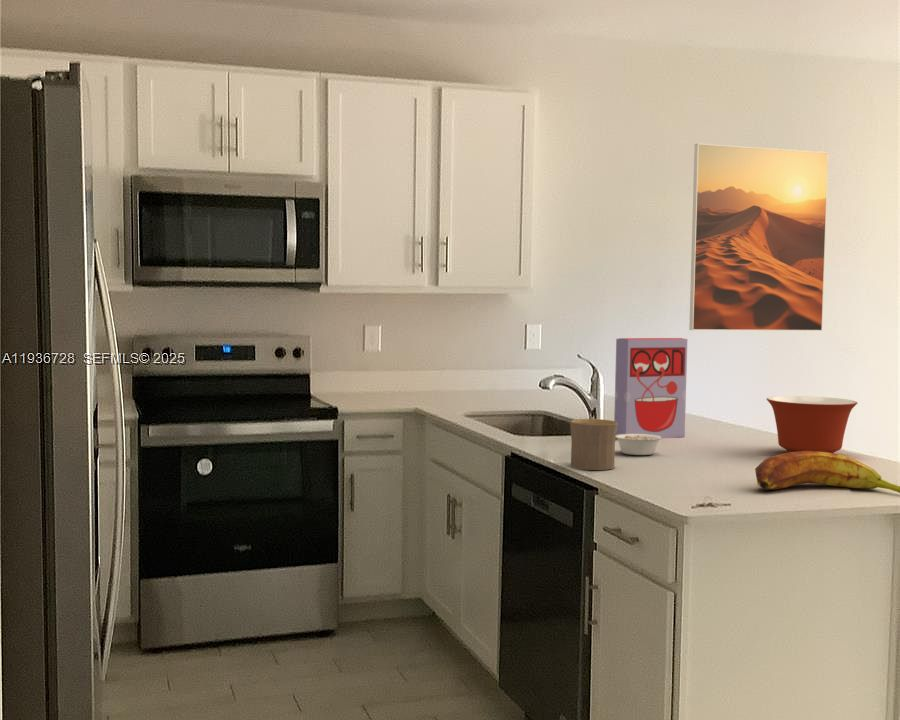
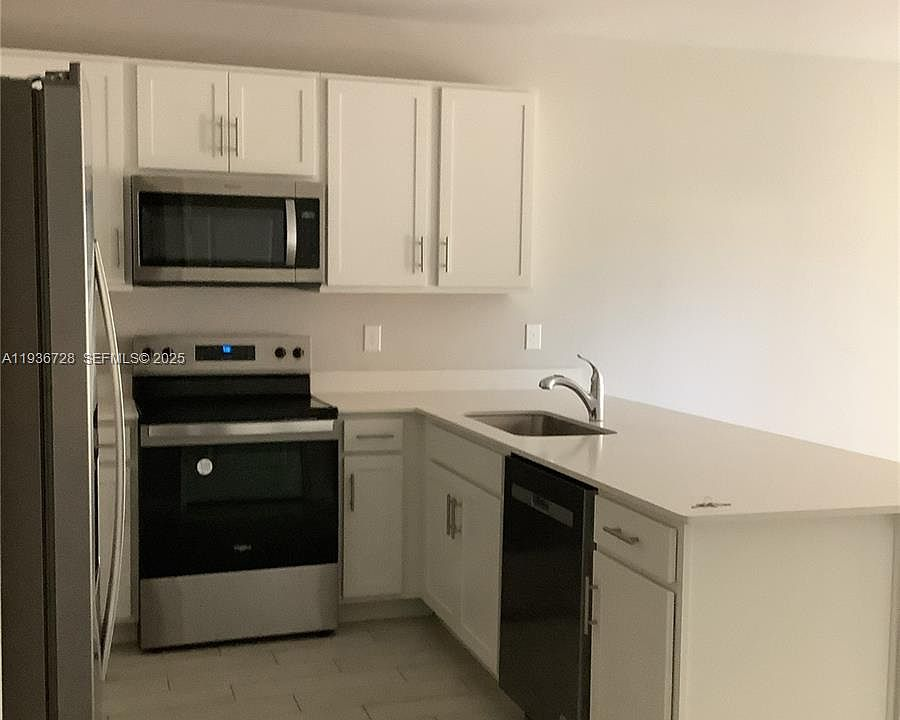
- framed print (759, 239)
- legume (639, 443)
- banana (827, 472)
- cereal box (650, 387)
- cup (593, 444)
- mixing bowl (810, 427)
